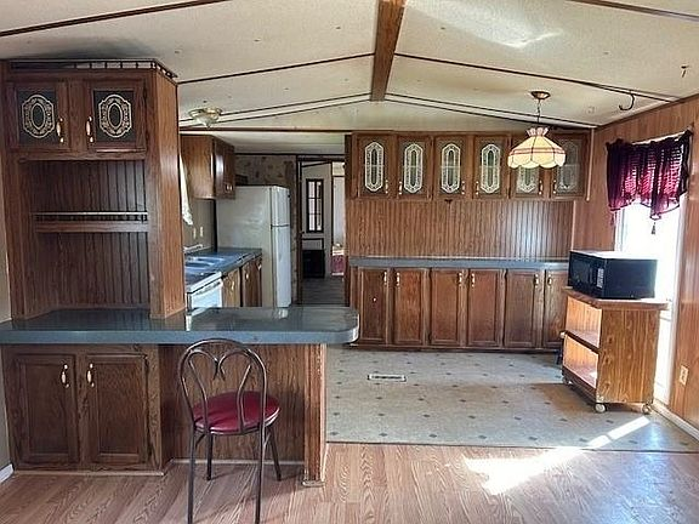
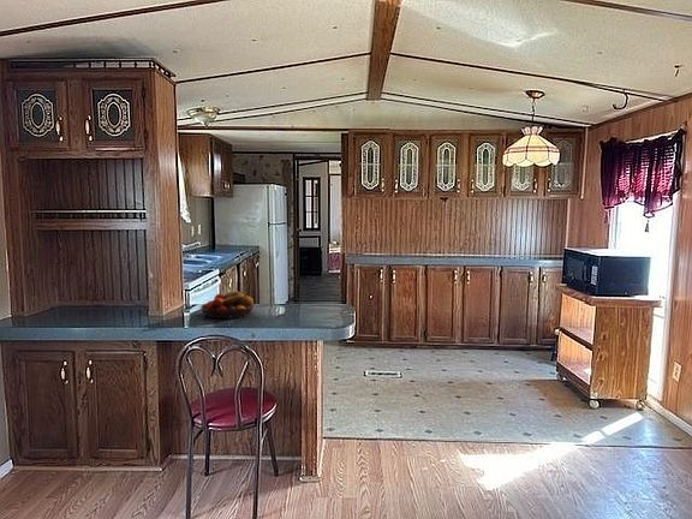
+ fruit bowl (227, 303)
